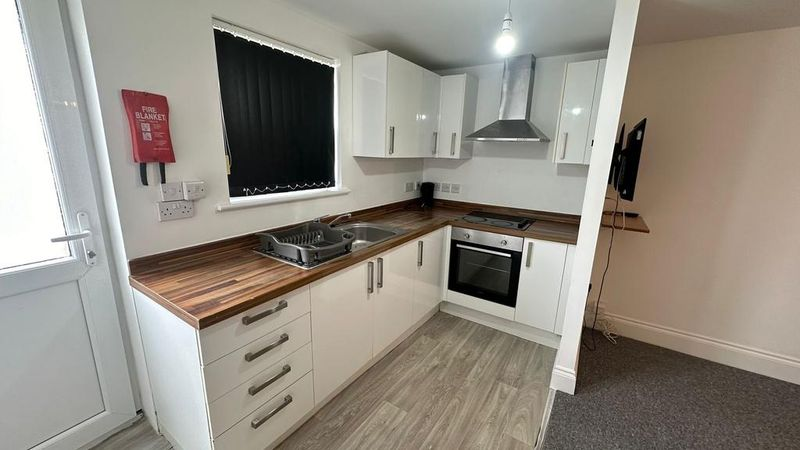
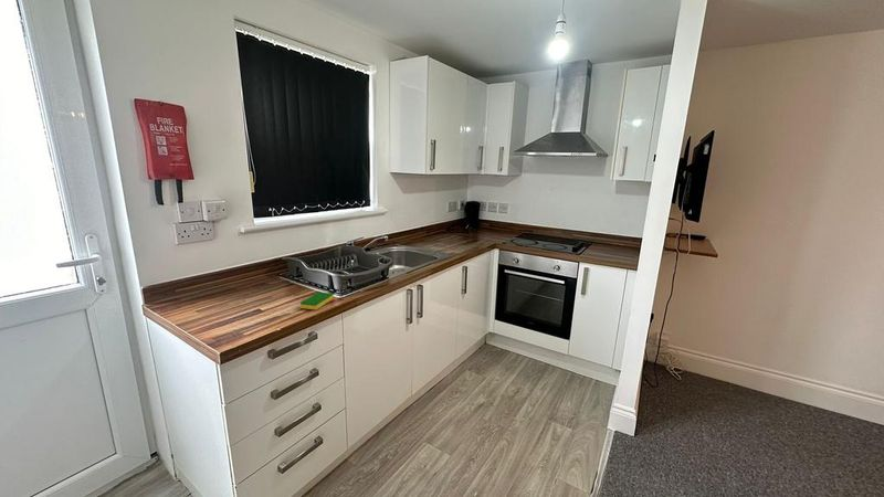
+ dish sponge (317, 300)
